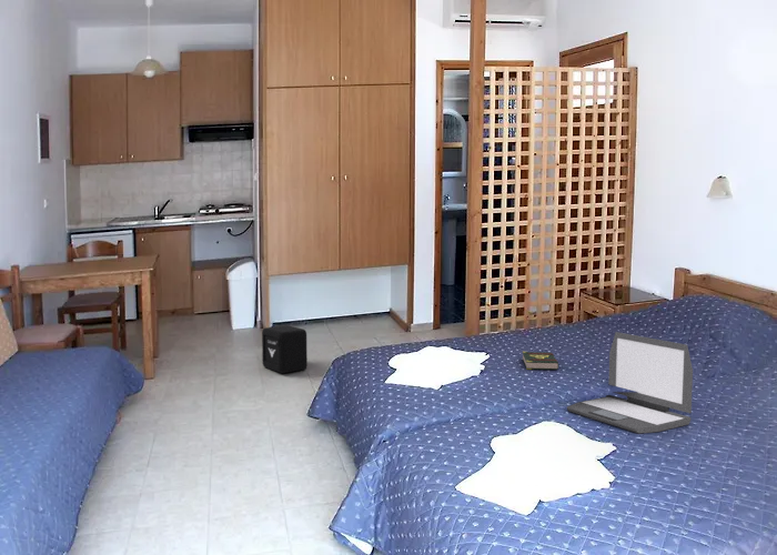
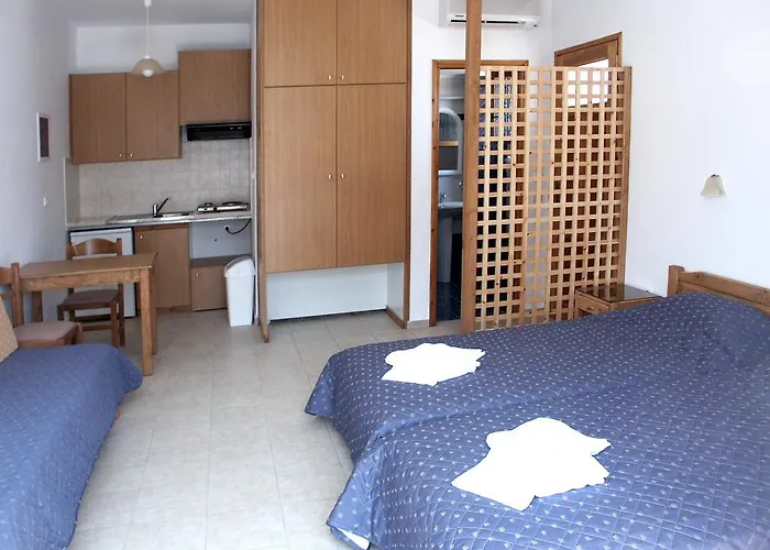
- air purifier (283, 349)
- laptop (625, 379)
- book (539, 360)
